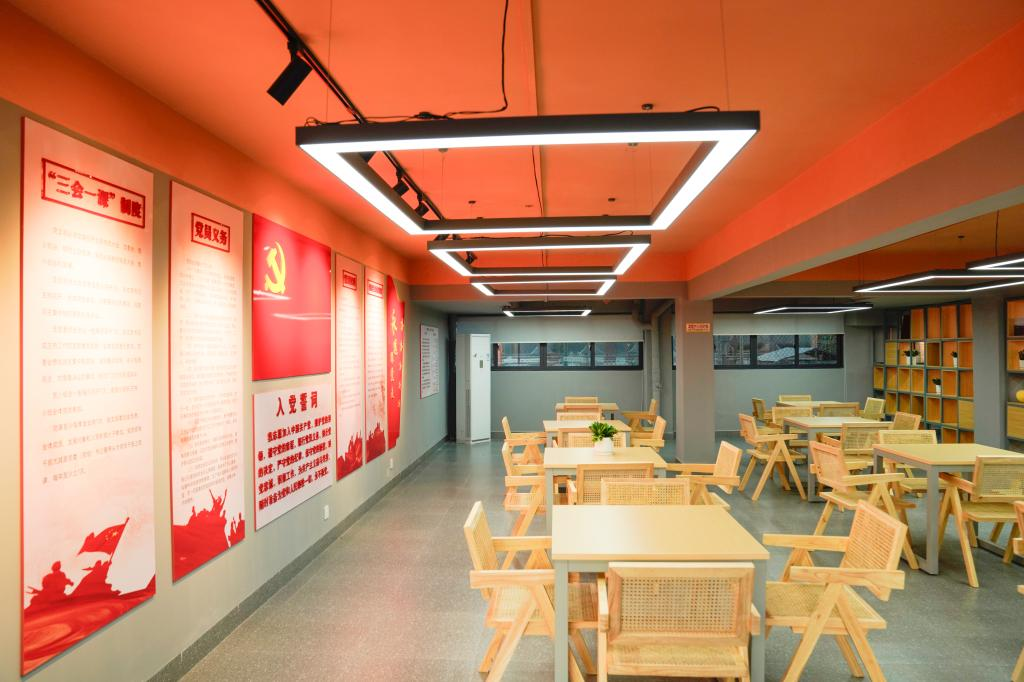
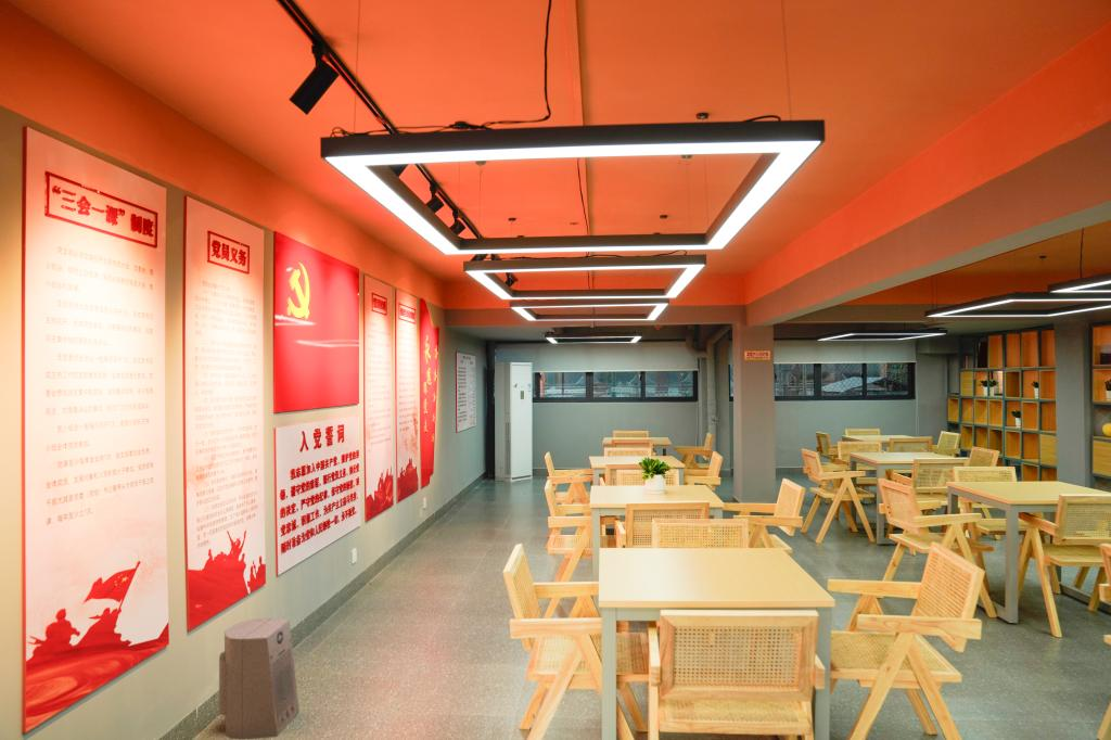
+ fan (255, 675)
